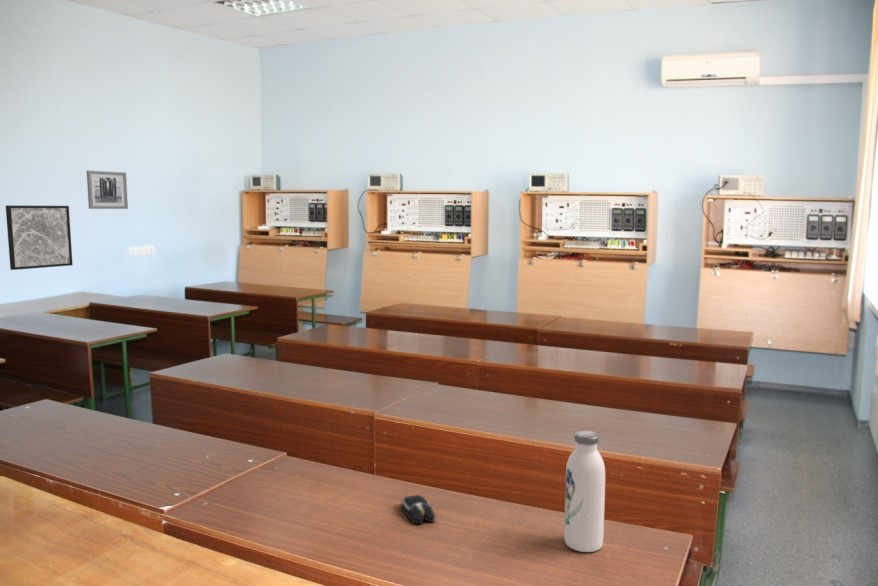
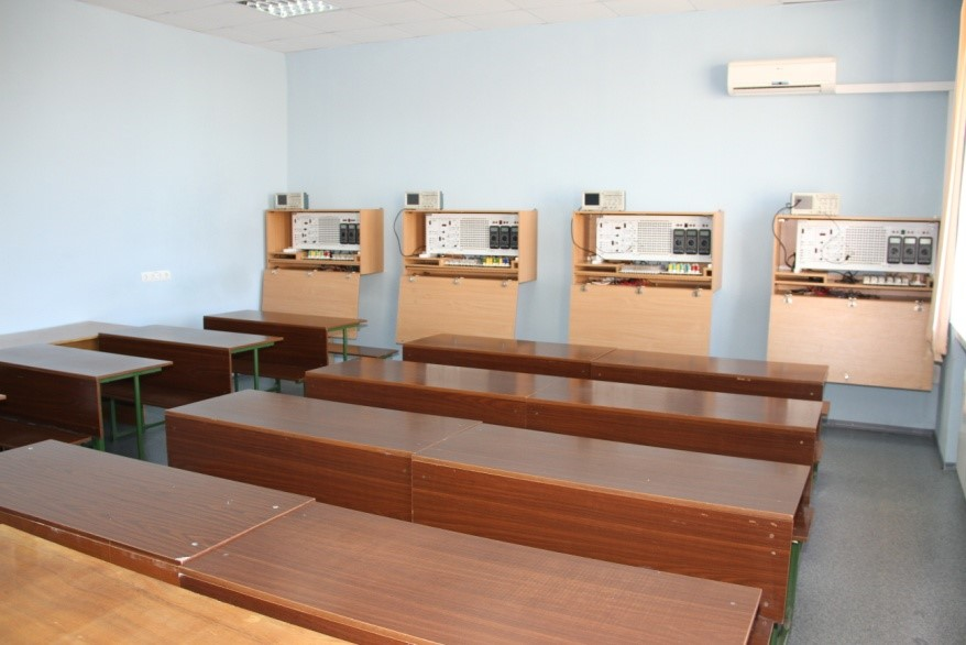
- wall art (40, 236)
- wall art (107, 190)
- computer mouse (417, 507)
- water bottle (585, 488)
